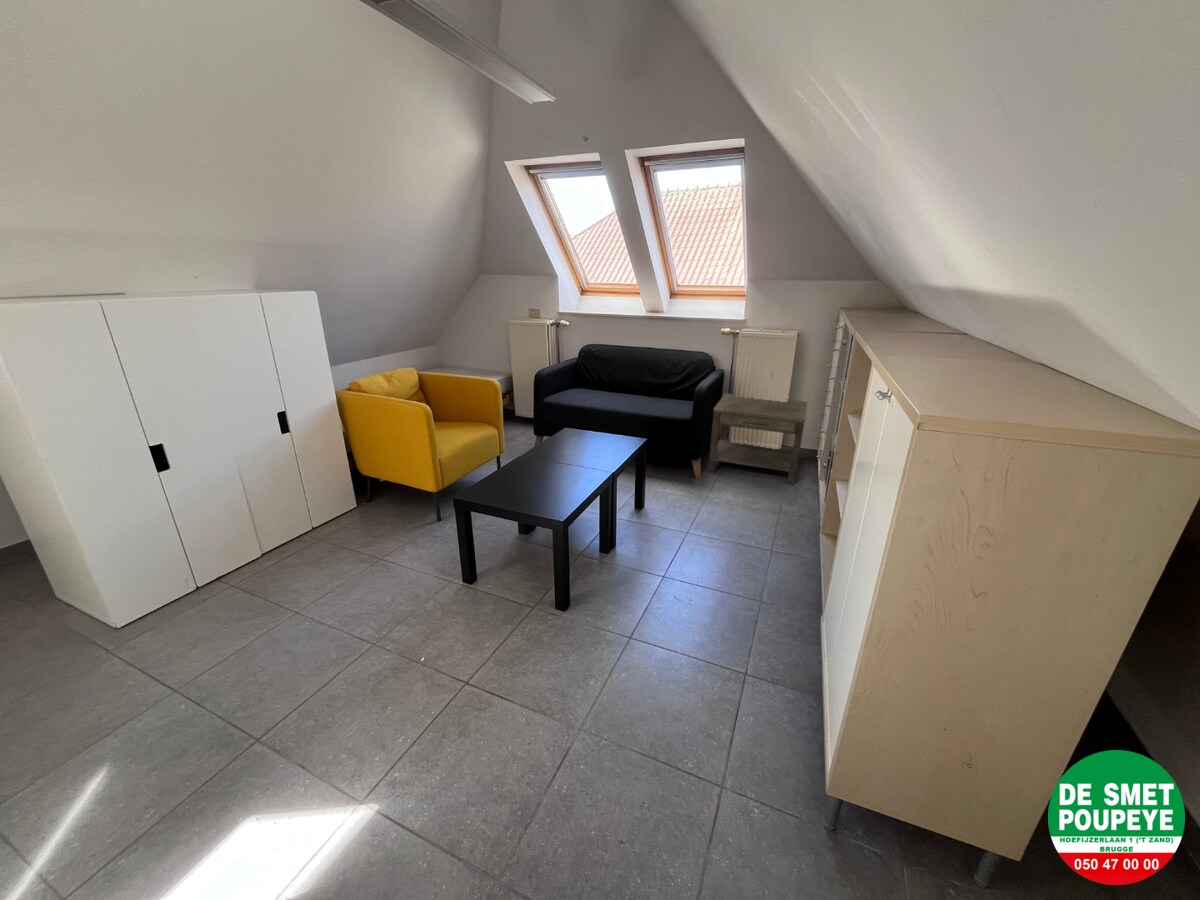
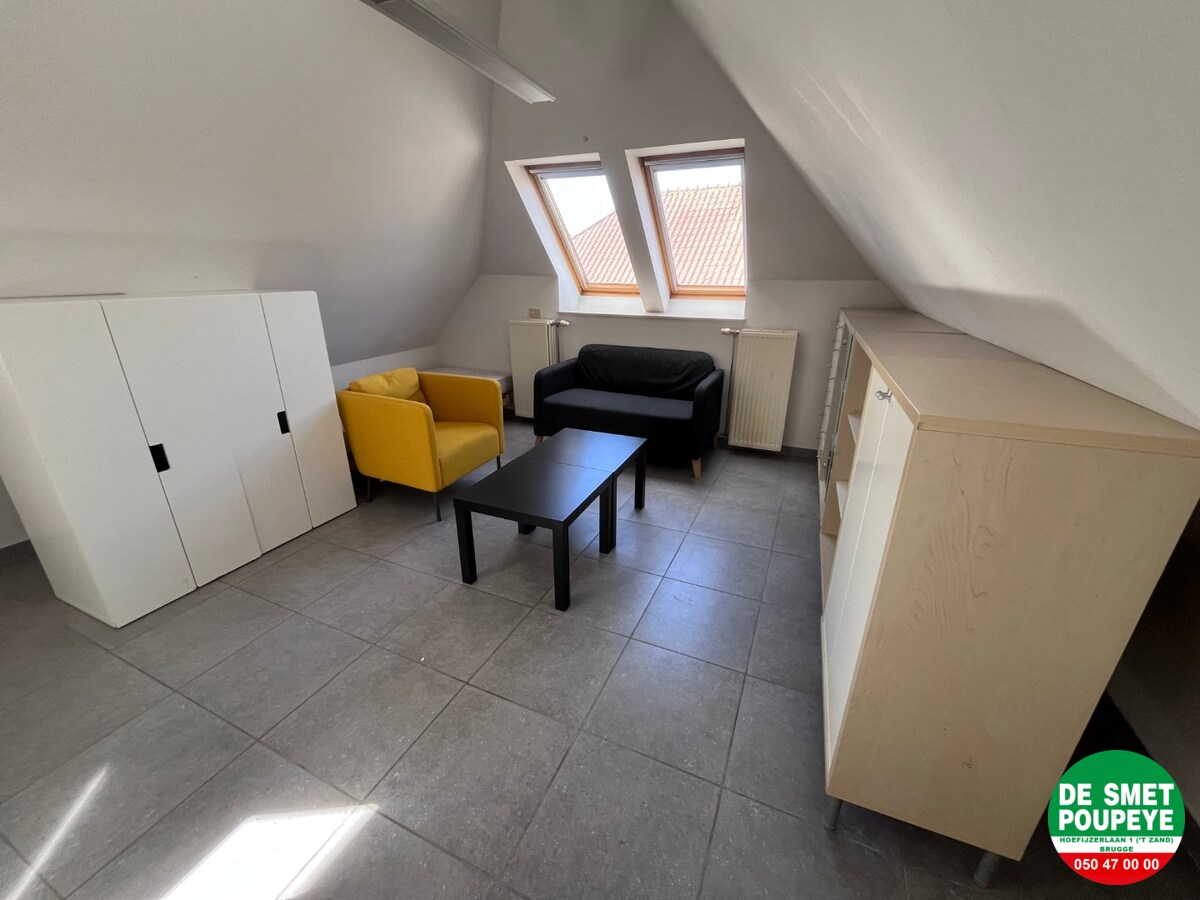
- side table (757, 429)
